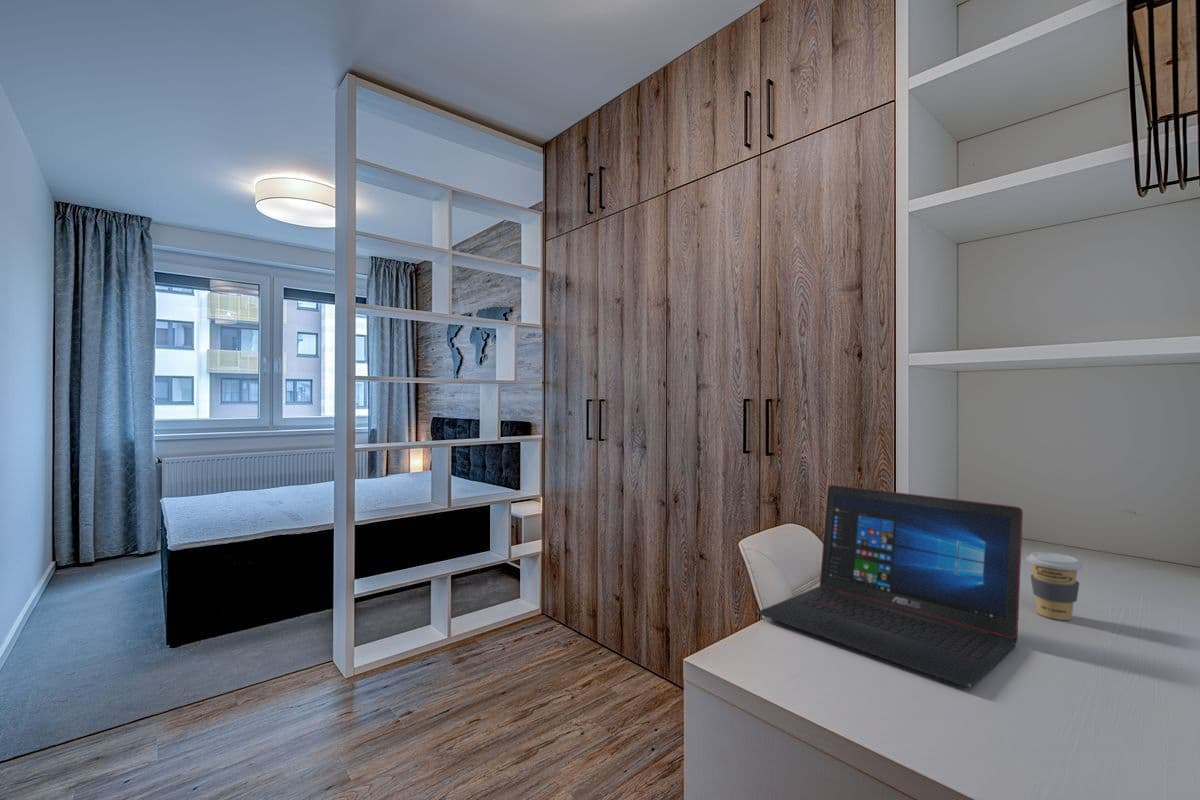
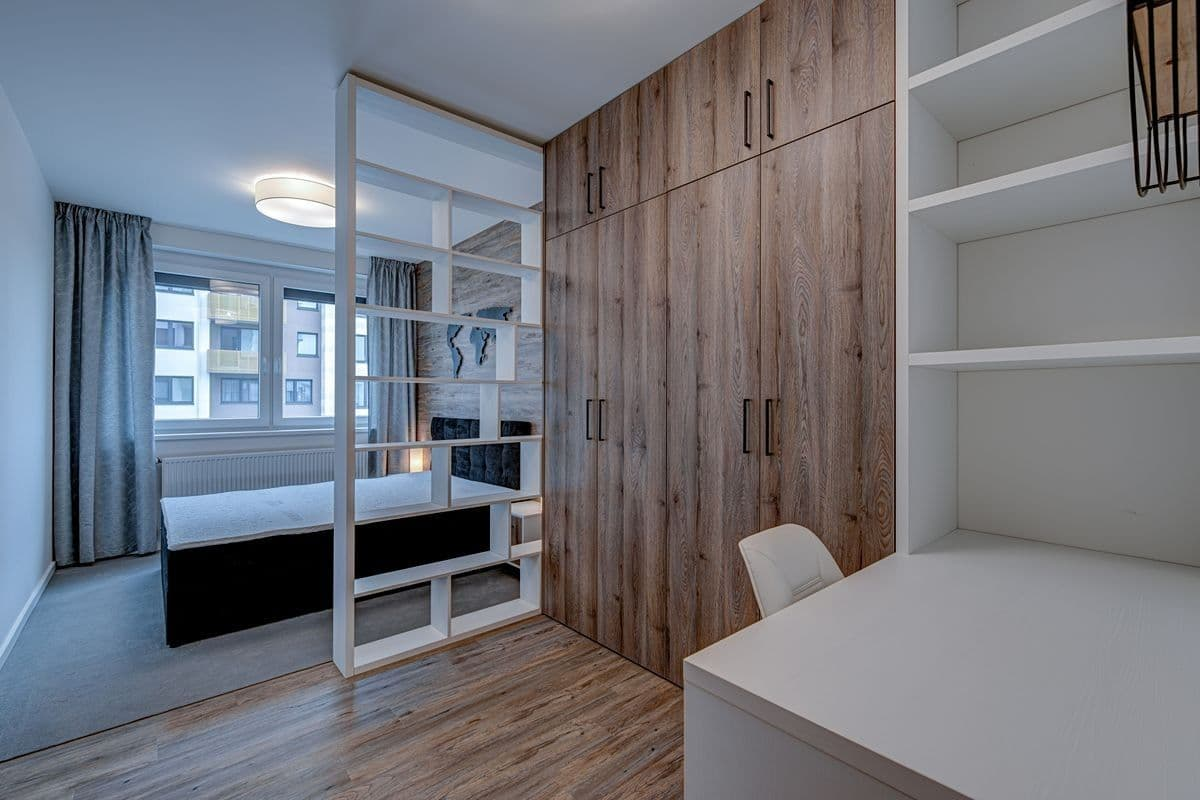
- coffee cup (1054, 585)
- laptop (883, 564)
